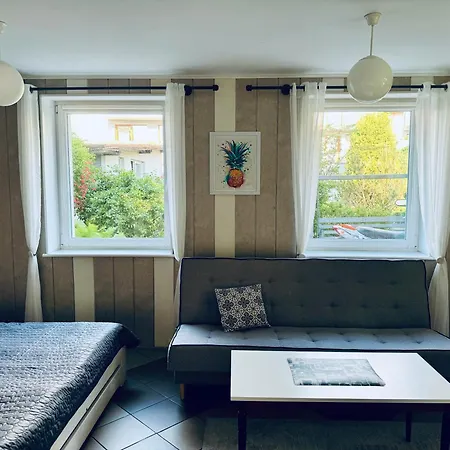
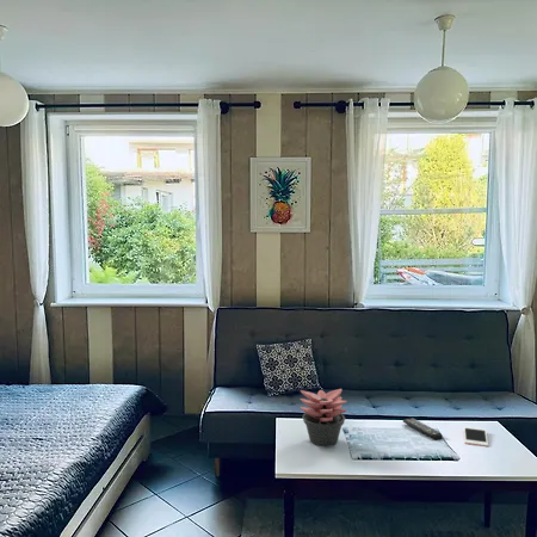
+ remote control (421, 427)
+ succulent plant (323, 416)
+ cell phone (475, 436)
